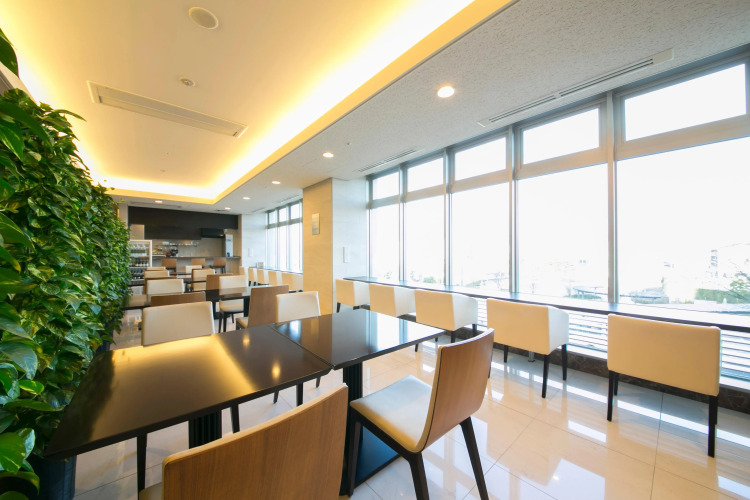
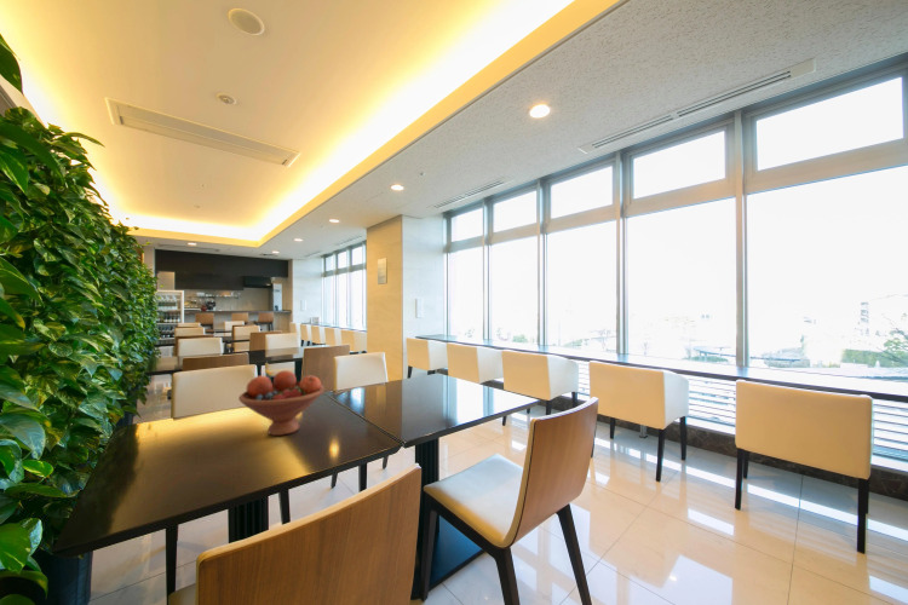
+ fruit bowl (283, 403)
